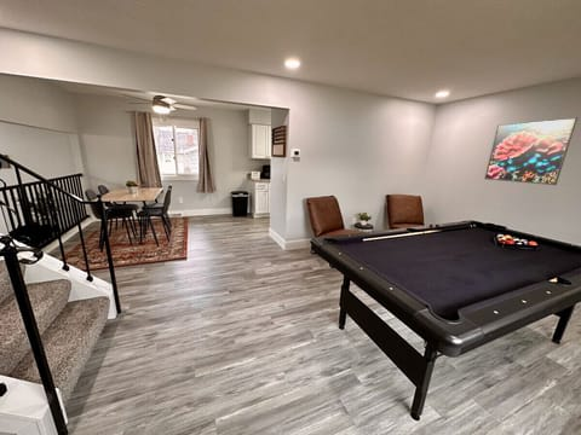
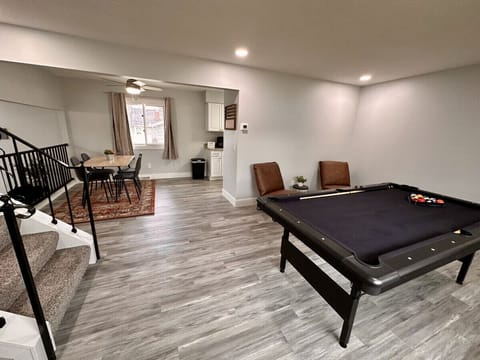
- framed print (524, 152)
